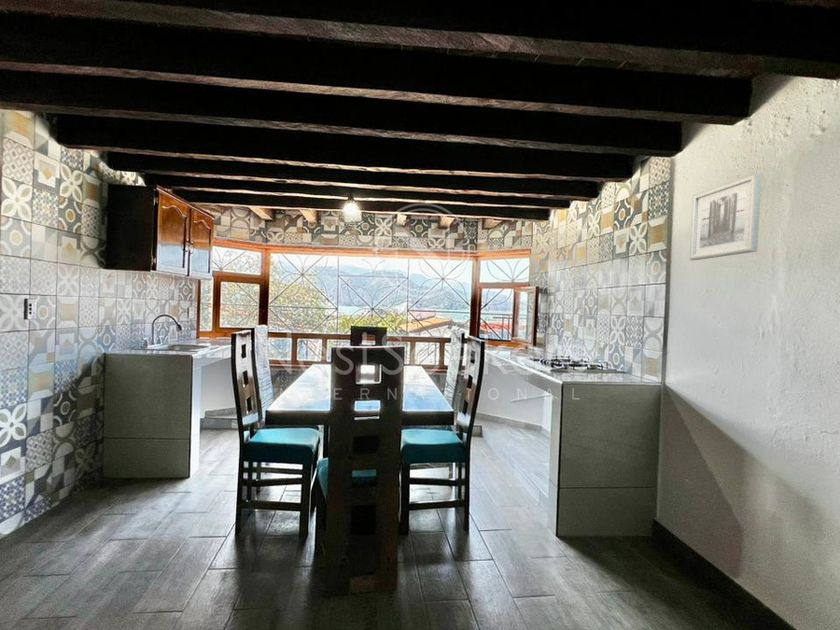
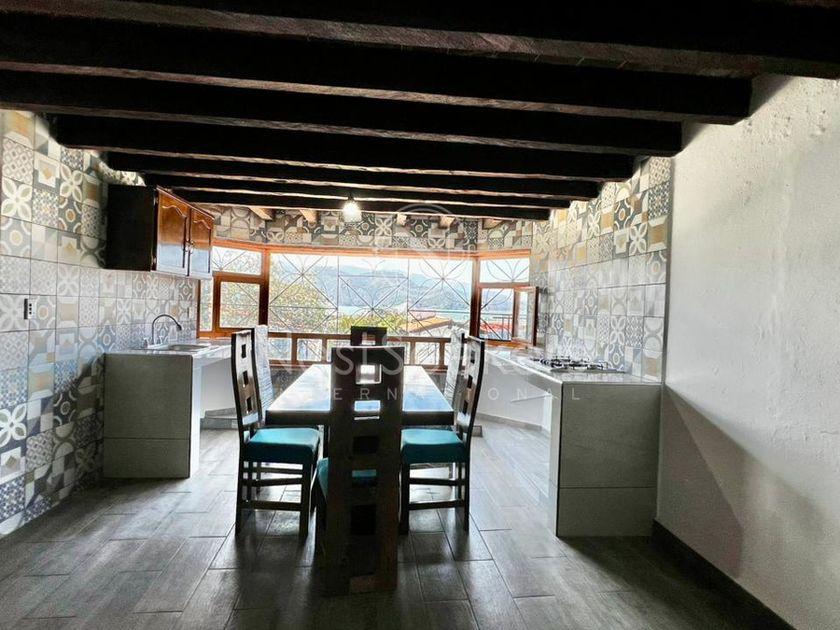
- wall art (722, 220)
